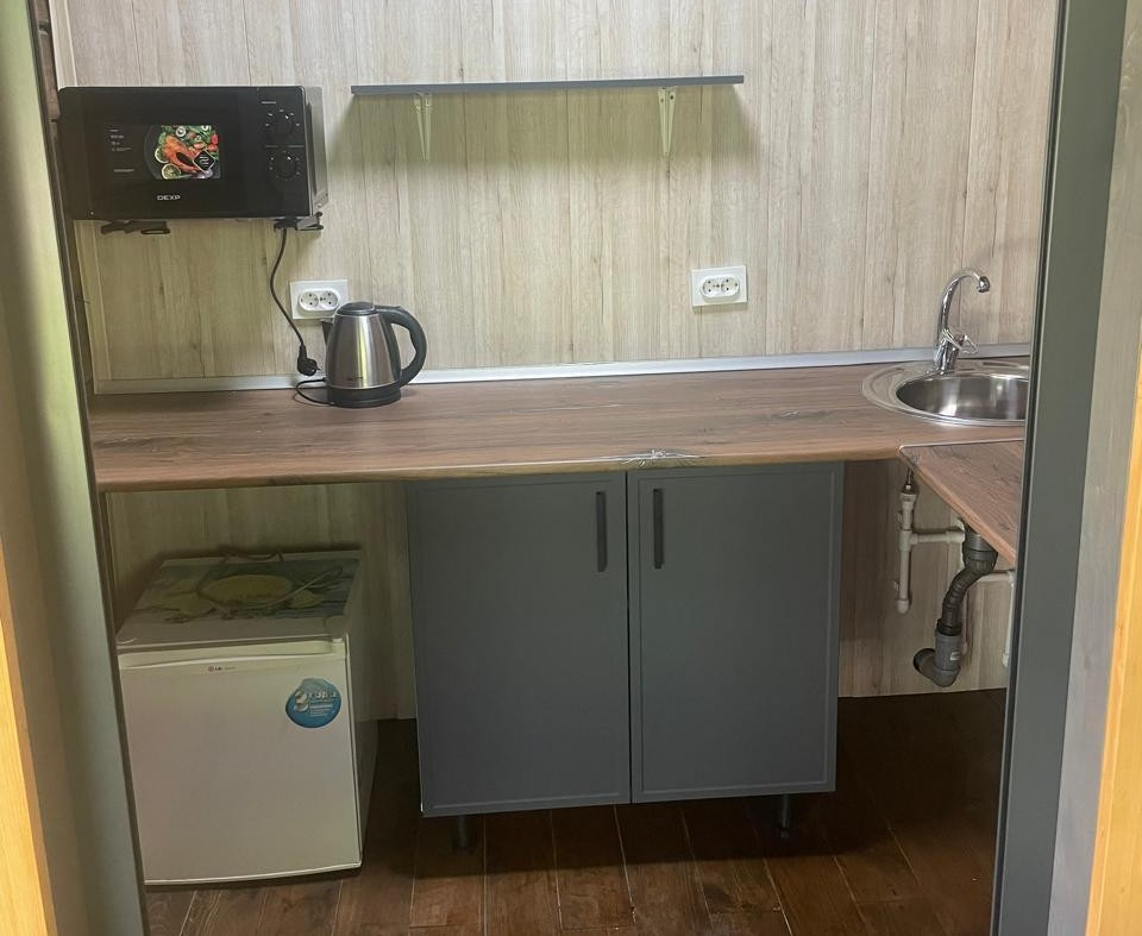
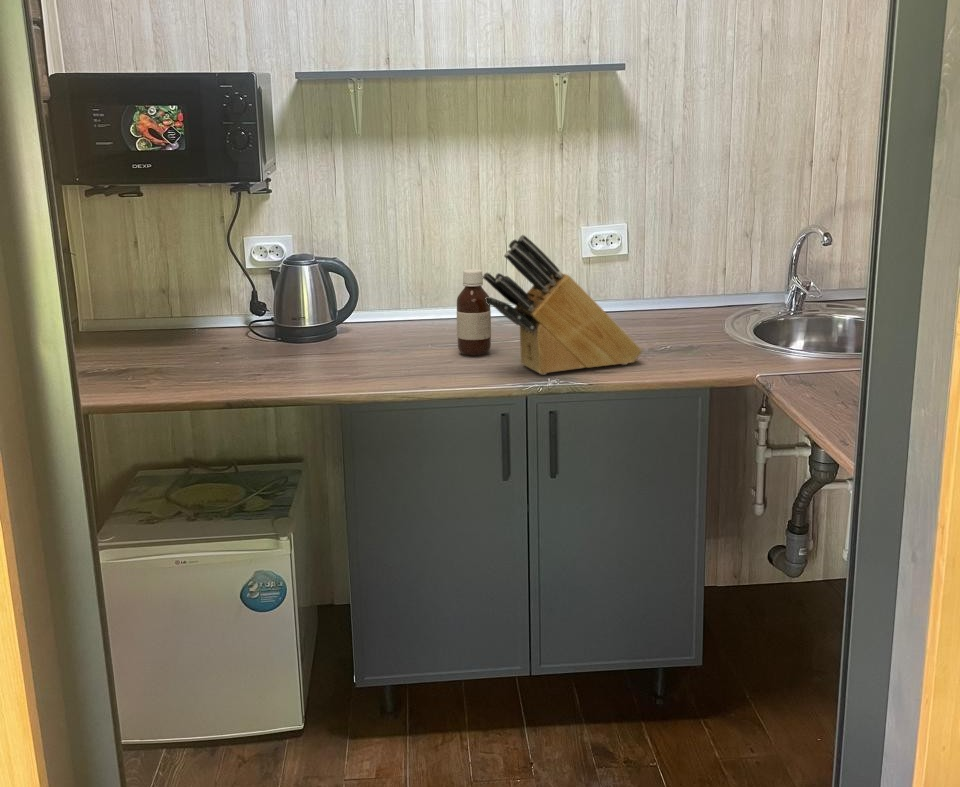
+ knife block (562, 299)
+ bottle (473, 312)
